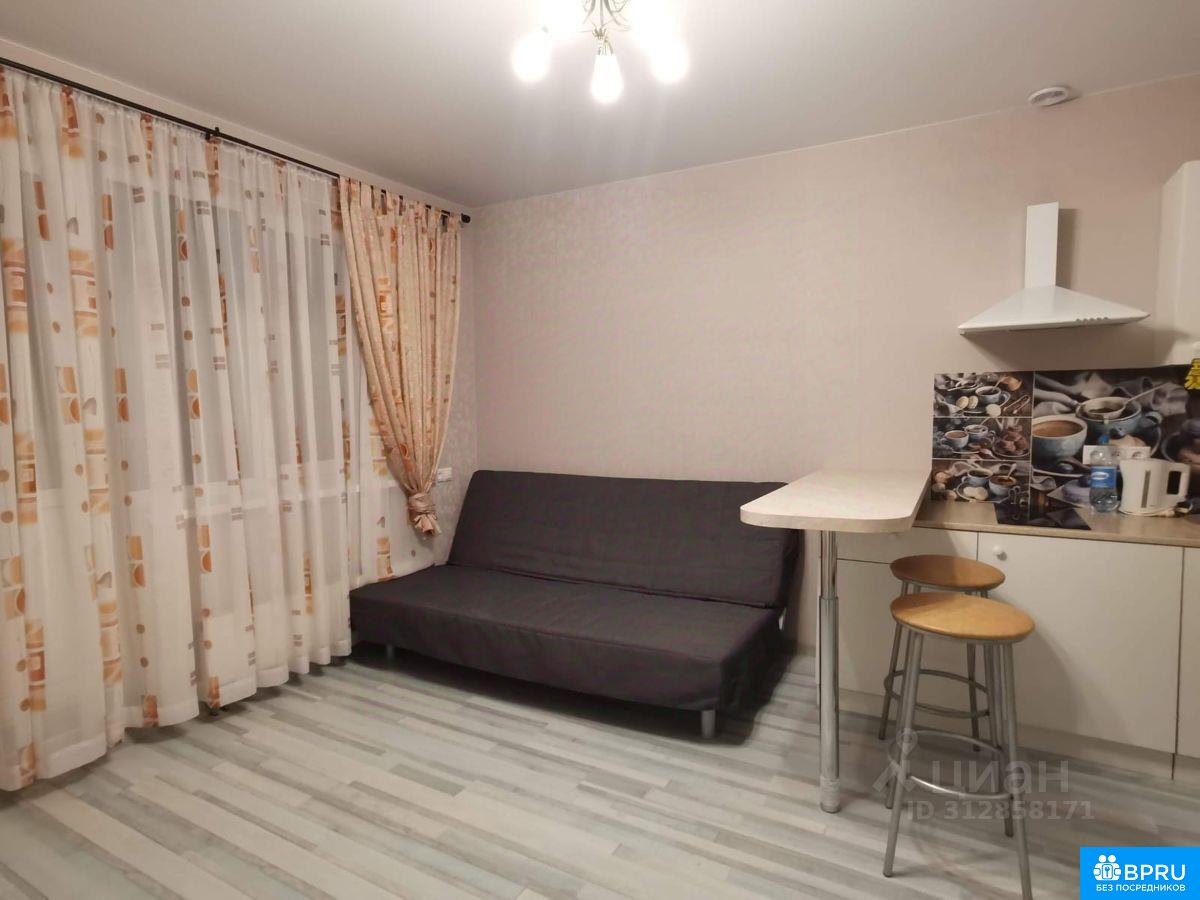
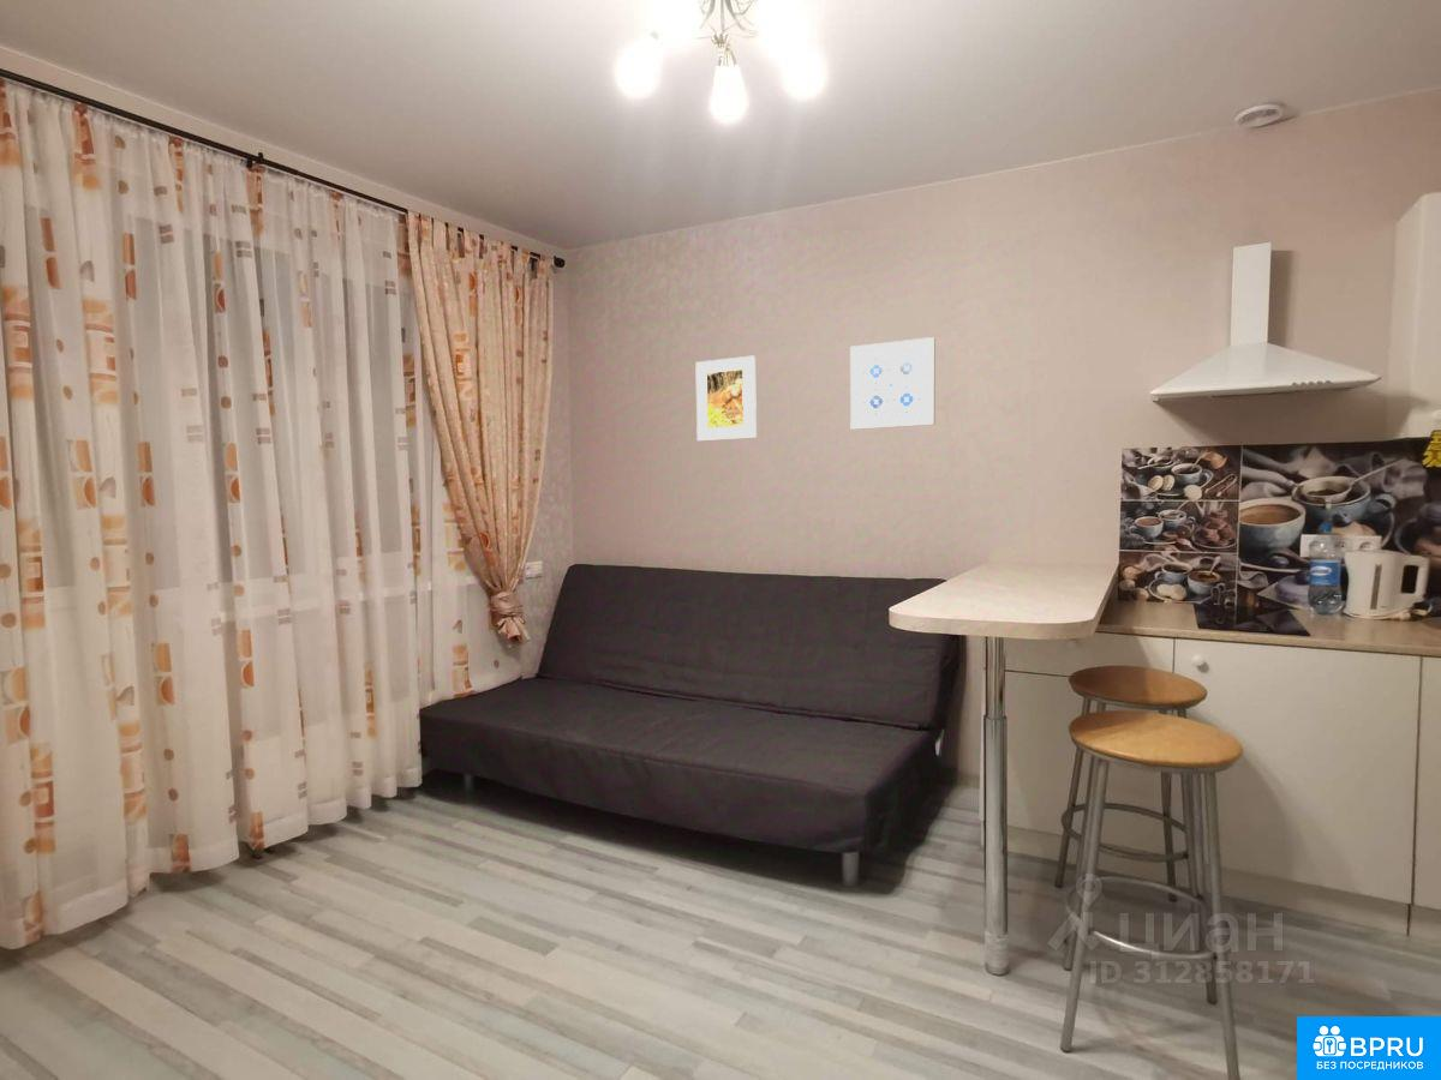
+ wall art (891, 384)
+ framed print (725, 398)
